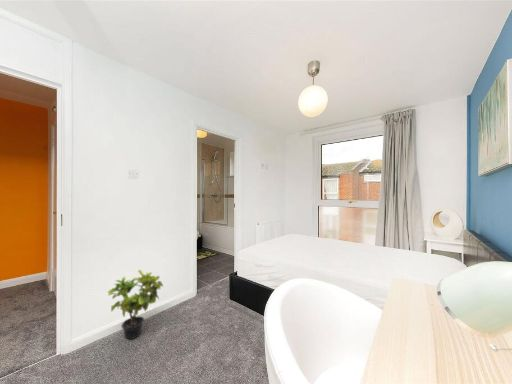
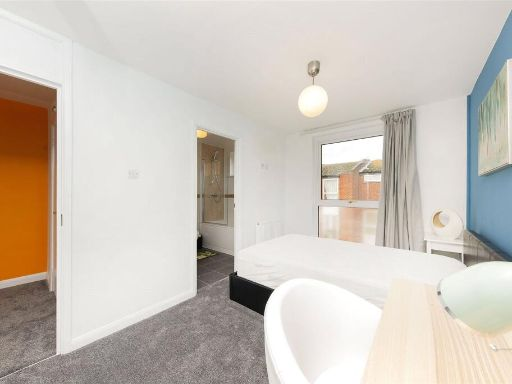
- potted plant (137, 302)
